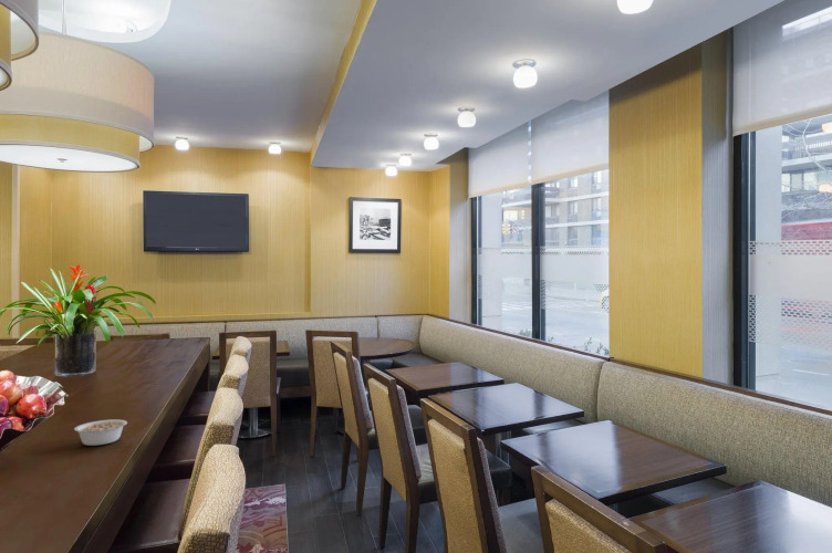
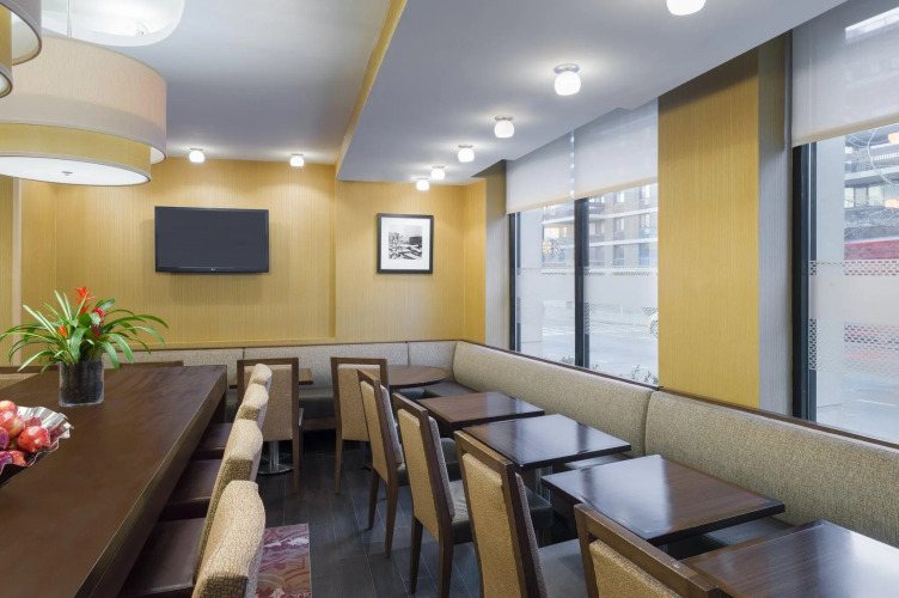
- legume (103, 431)
